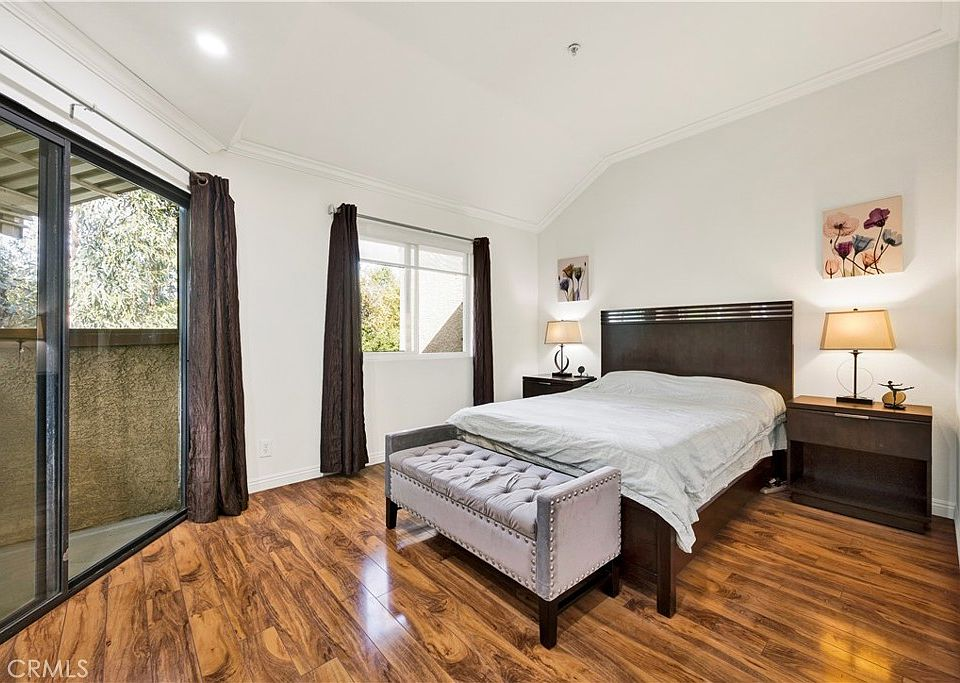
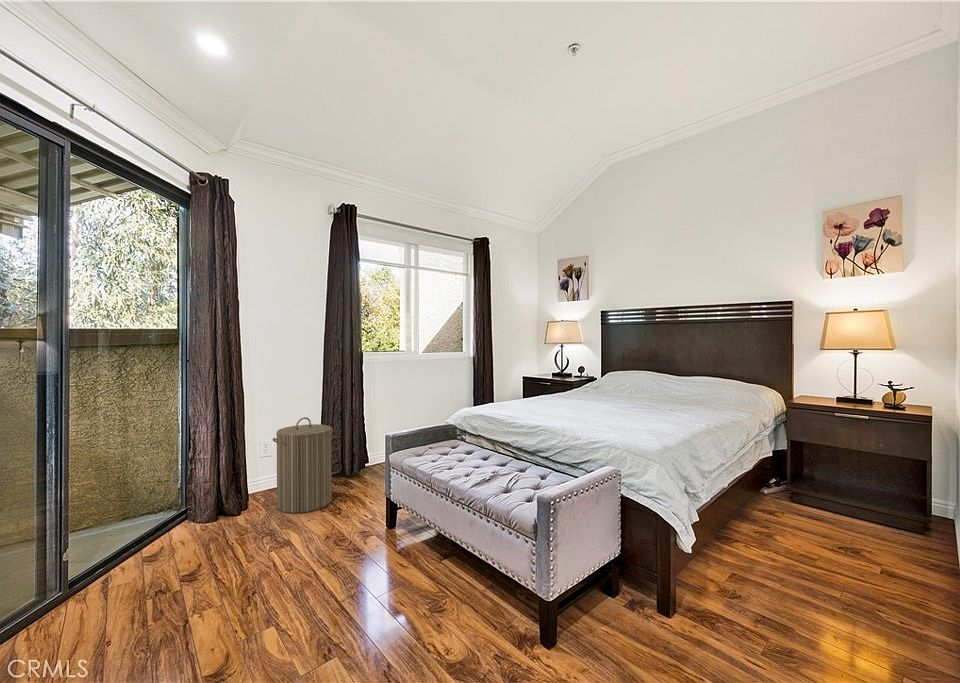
+ laundry hamper (304, 460)
